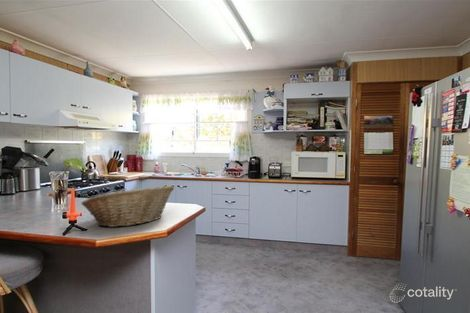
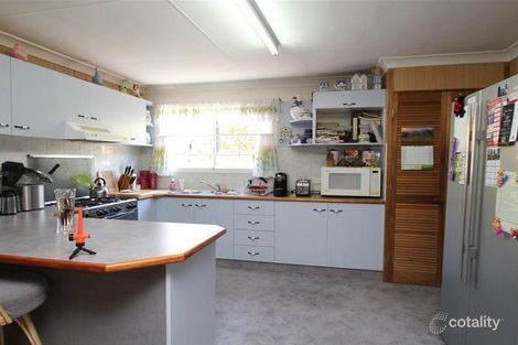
- fruit basket (131, 202)
